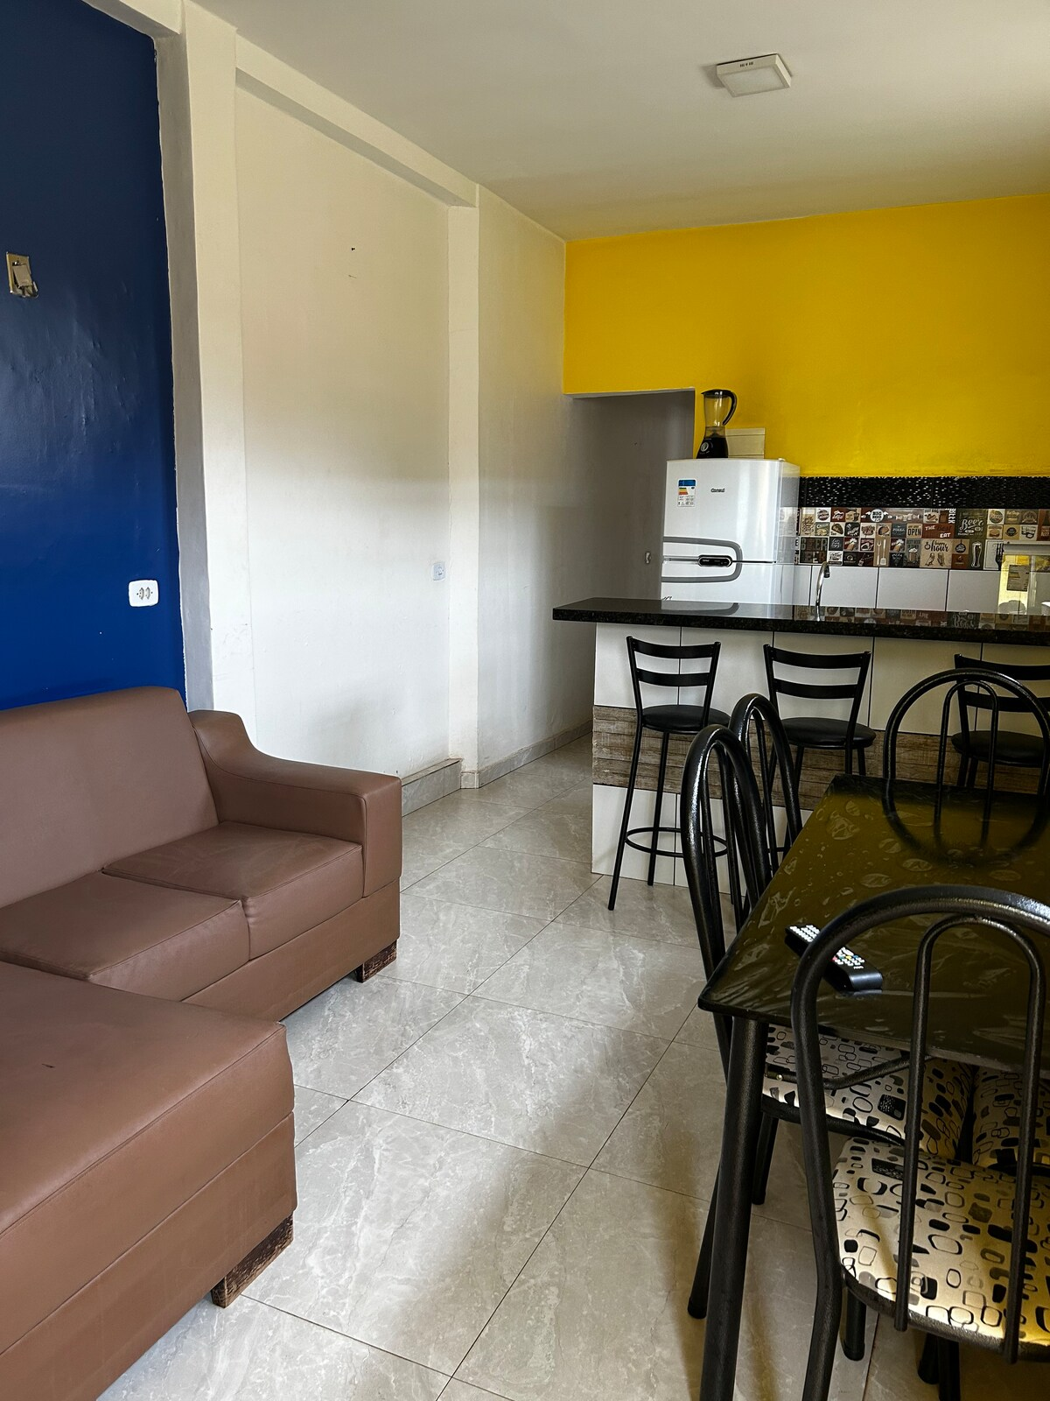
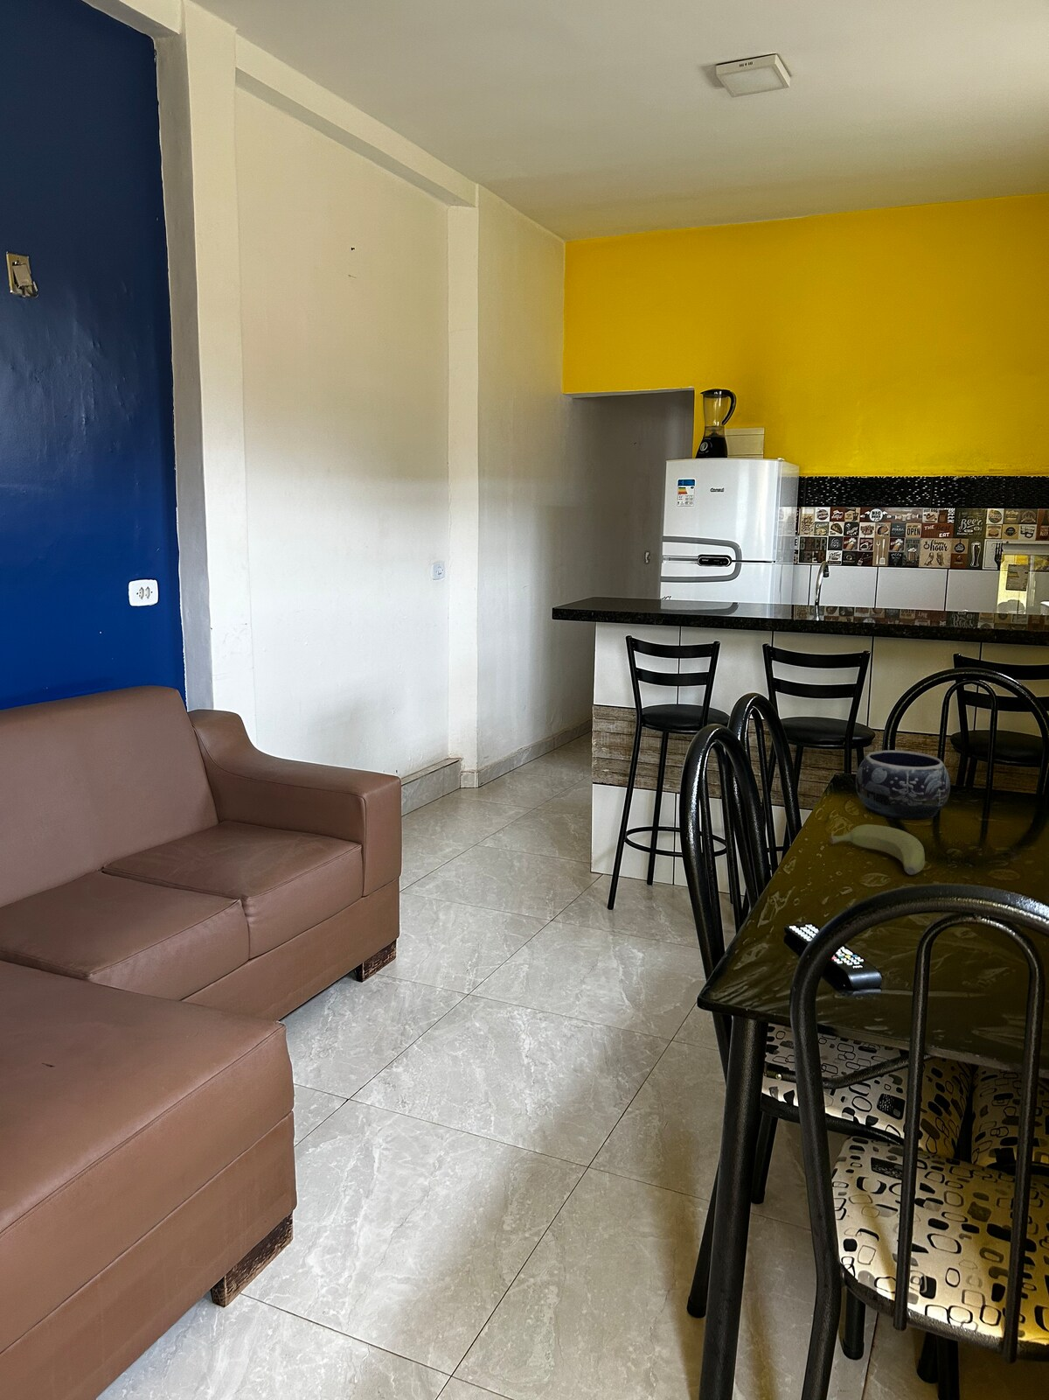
+ decorative bowl (902, 784)
+ banana (876, 843)
